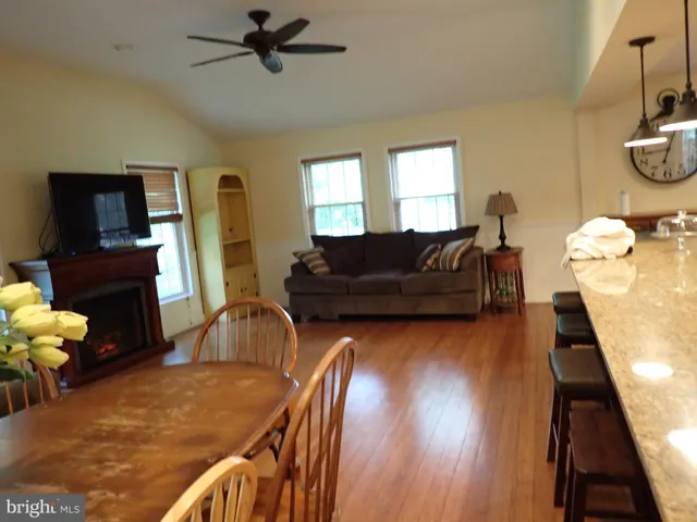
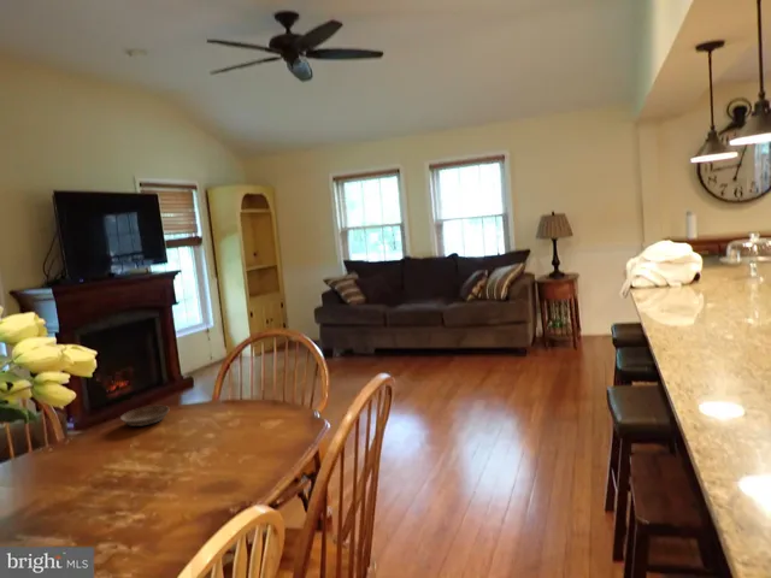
+ saucer (146, 417)
